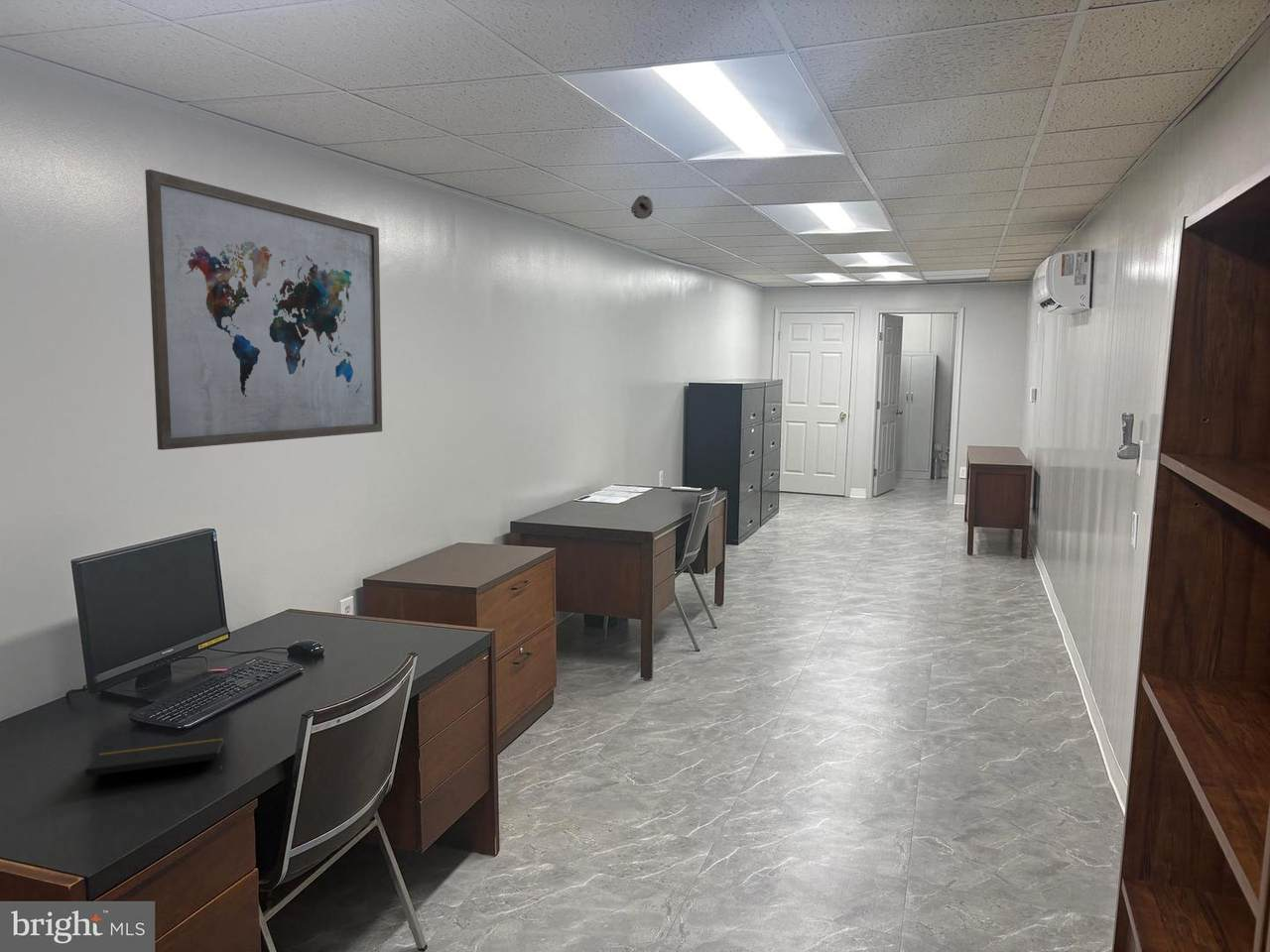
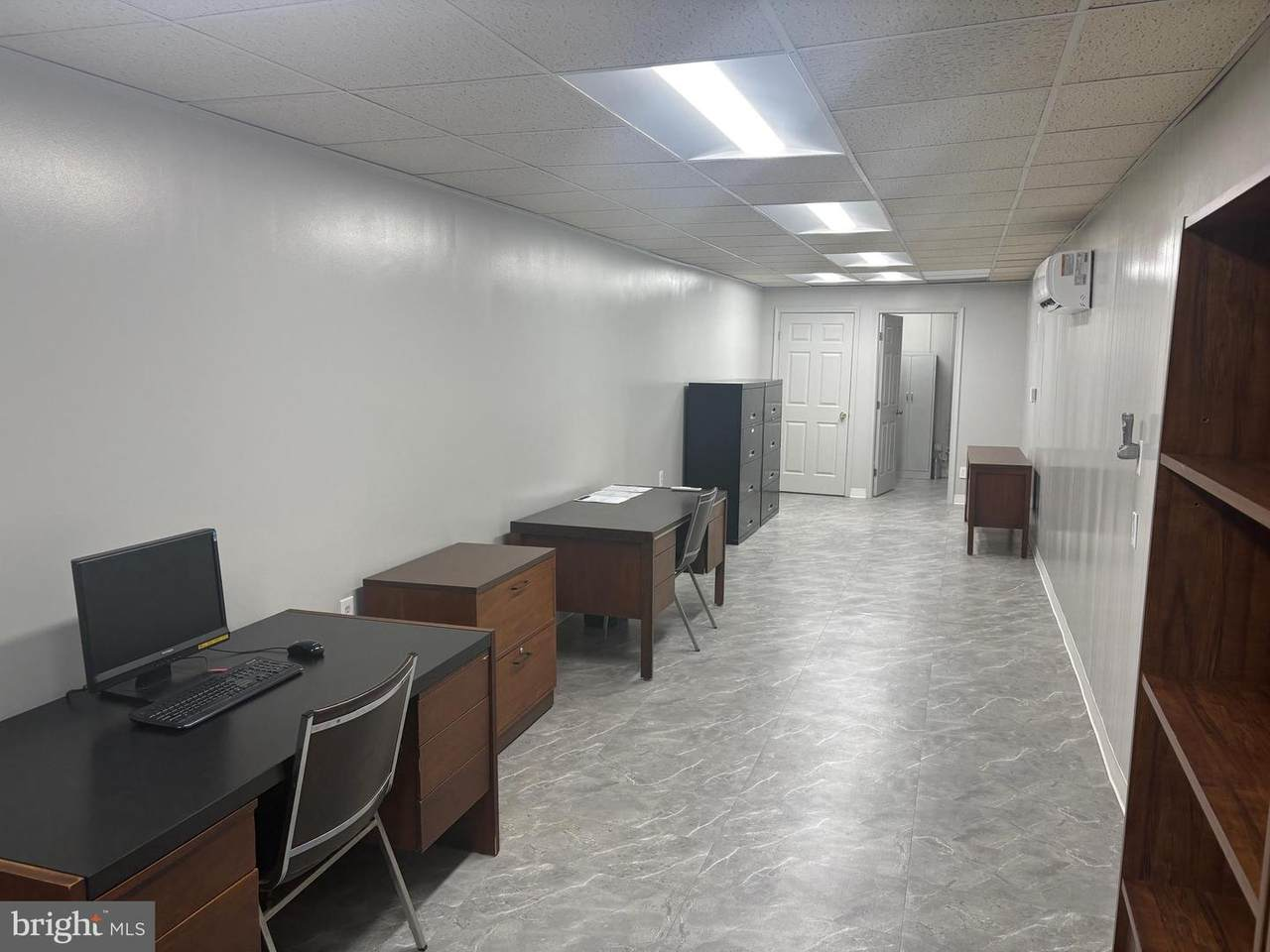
- smoke detector (642, 206)
- wall art (284, 322)
- notepad (158, 756)
